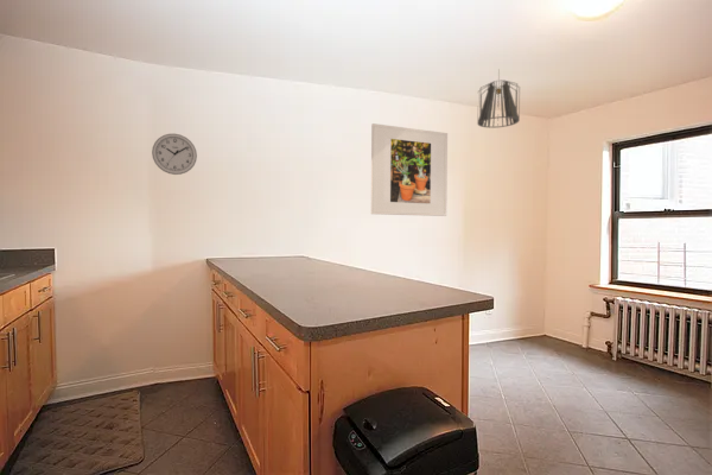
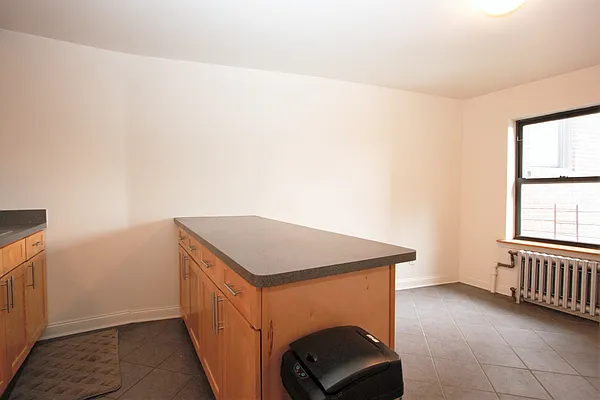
- pendant light (498, 94)
- wall clock (174, 153)
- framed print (411, 171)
